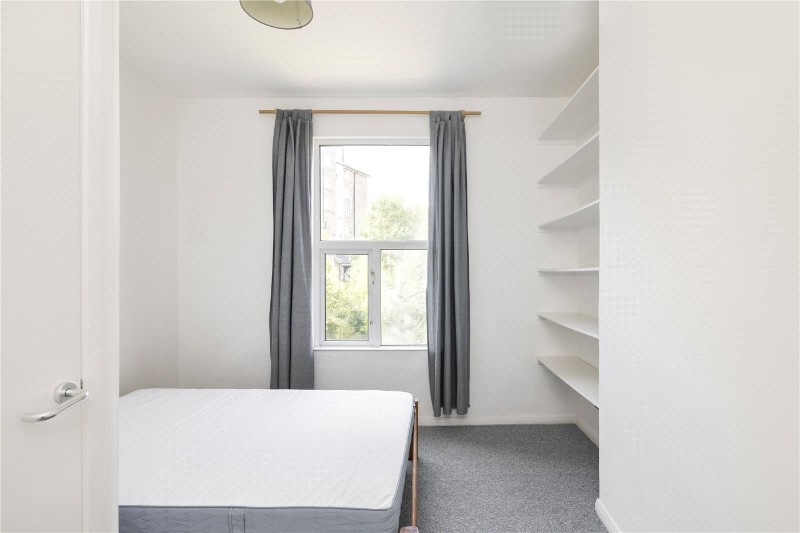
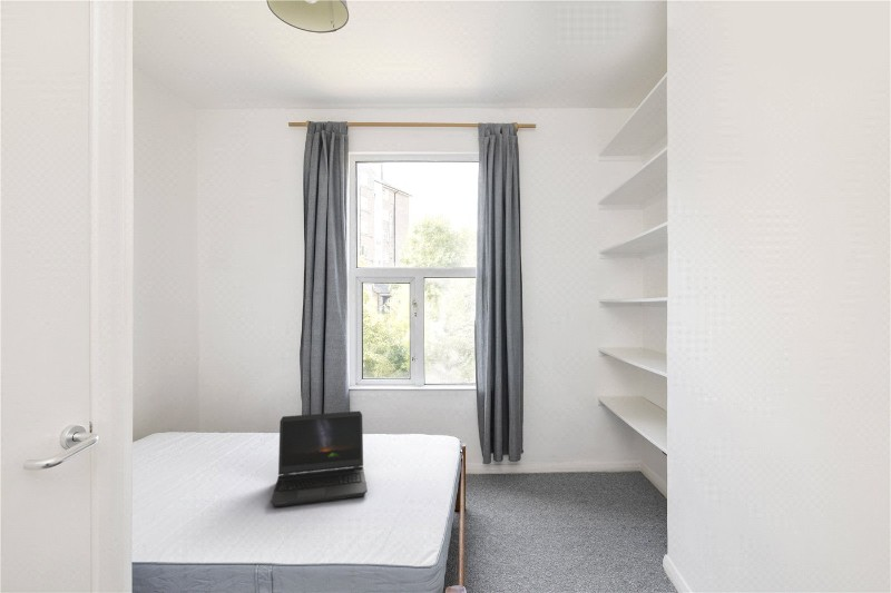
+ laptop computer (321, 454)
